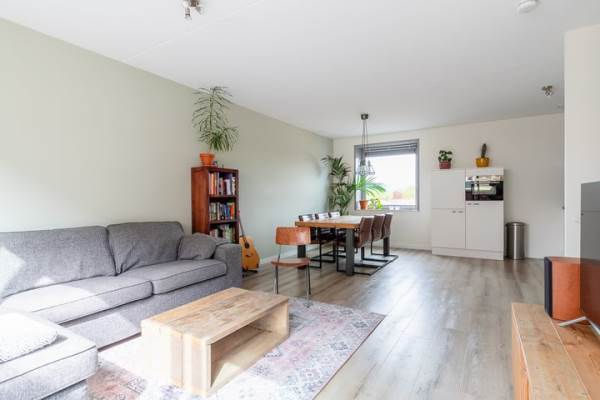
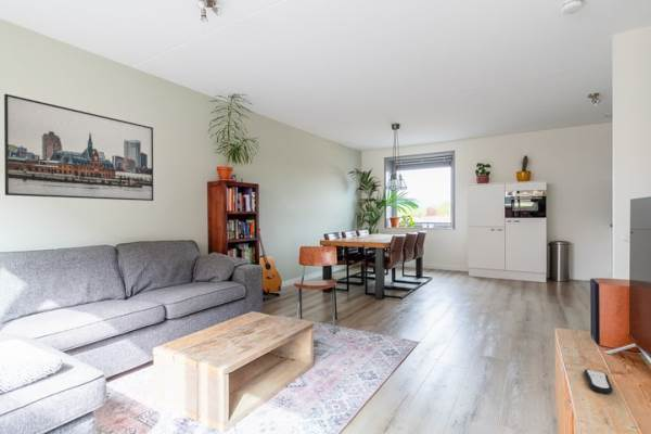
+ remote control (598, 381)
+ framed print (90, 155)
